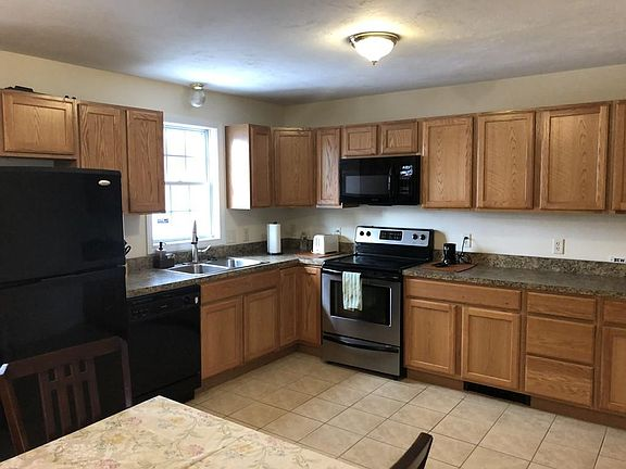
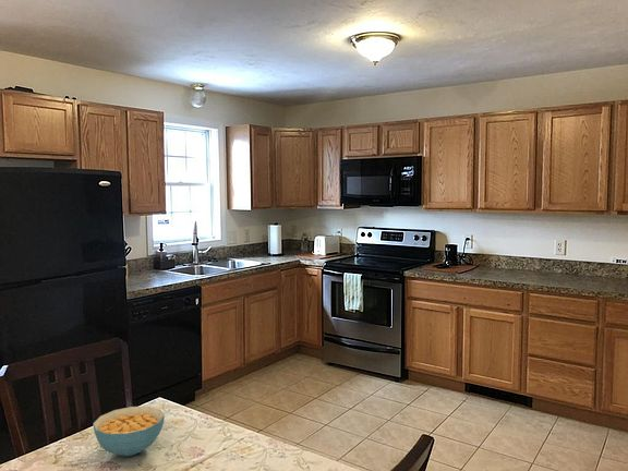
+ cereal bowl (130, 435)
